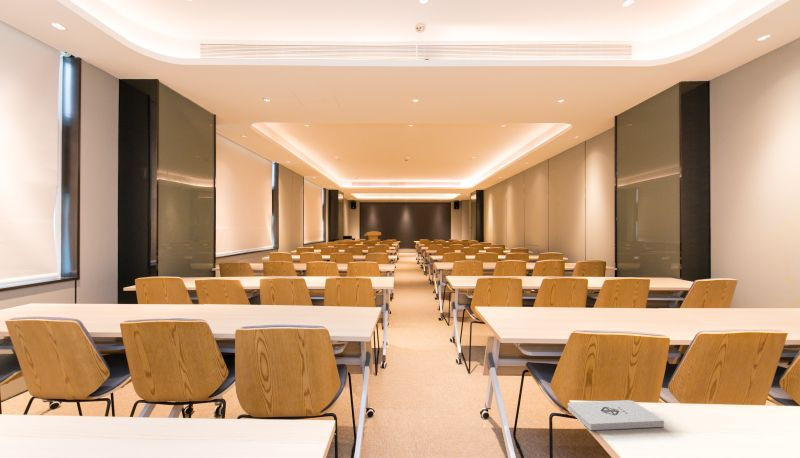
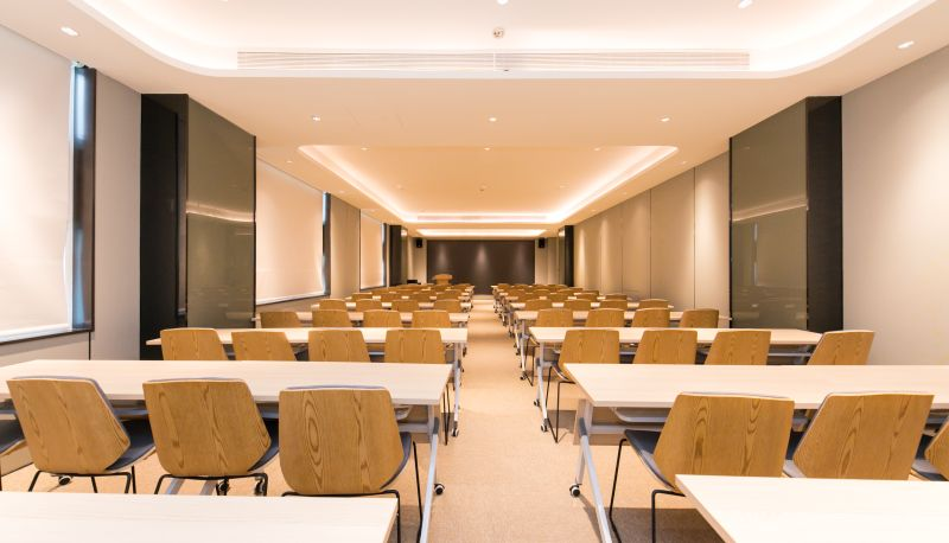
- notepad (612, 414)
